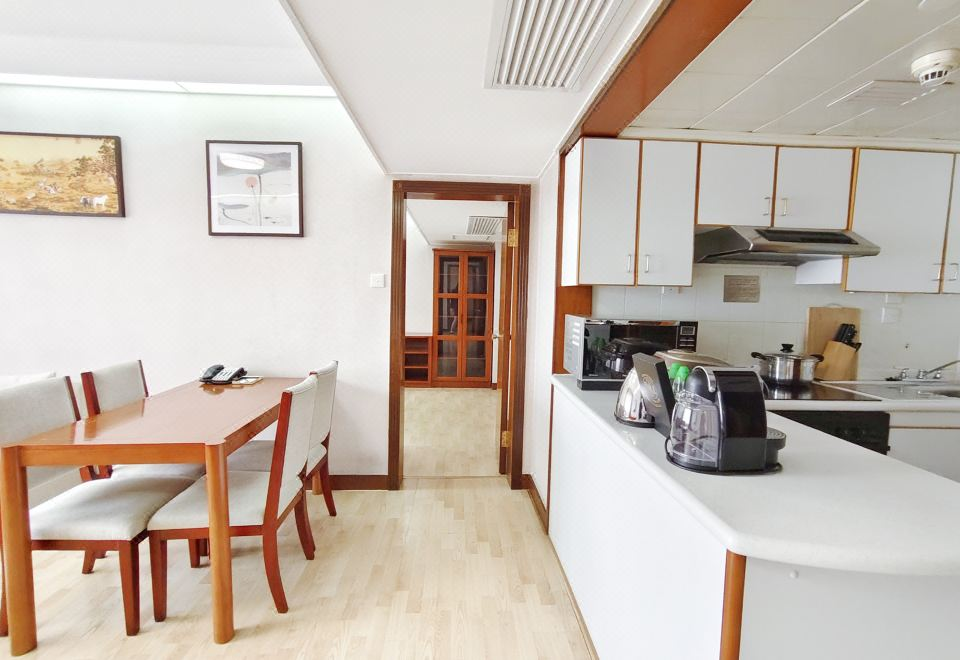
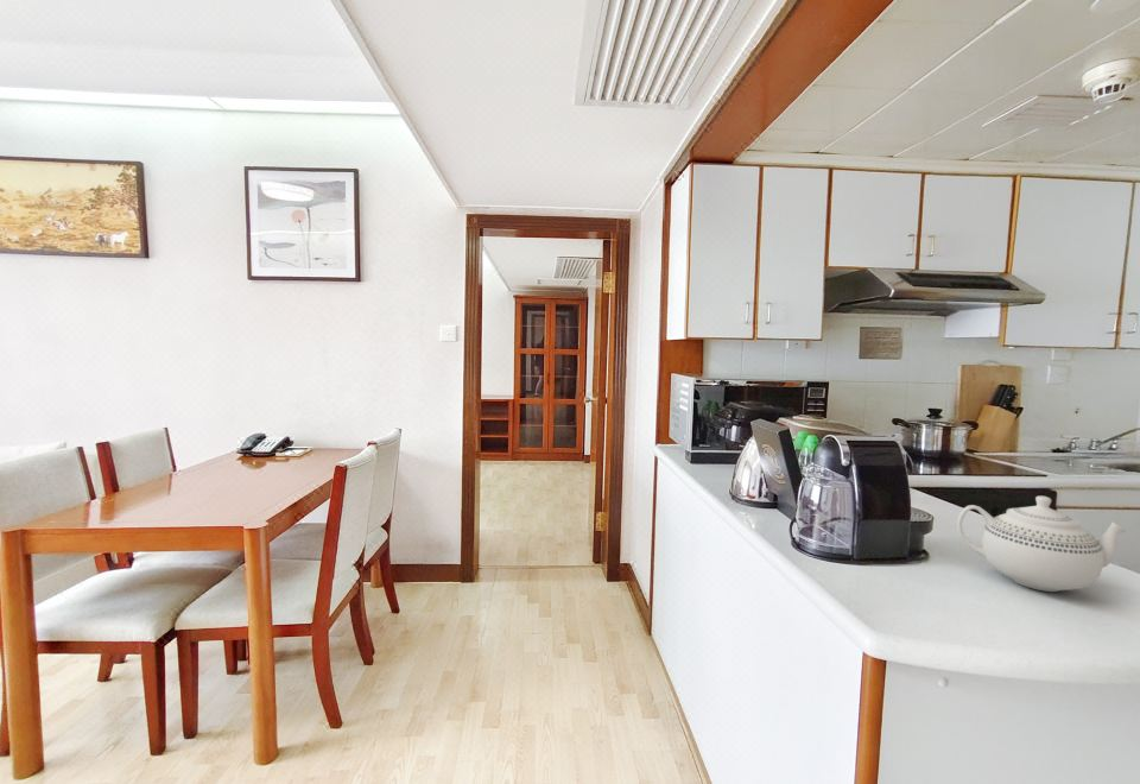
+ teapot (1037, 539)
